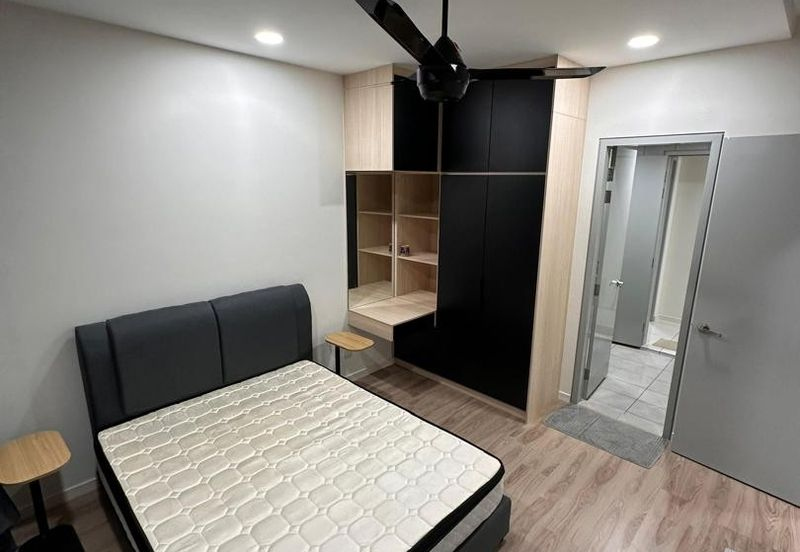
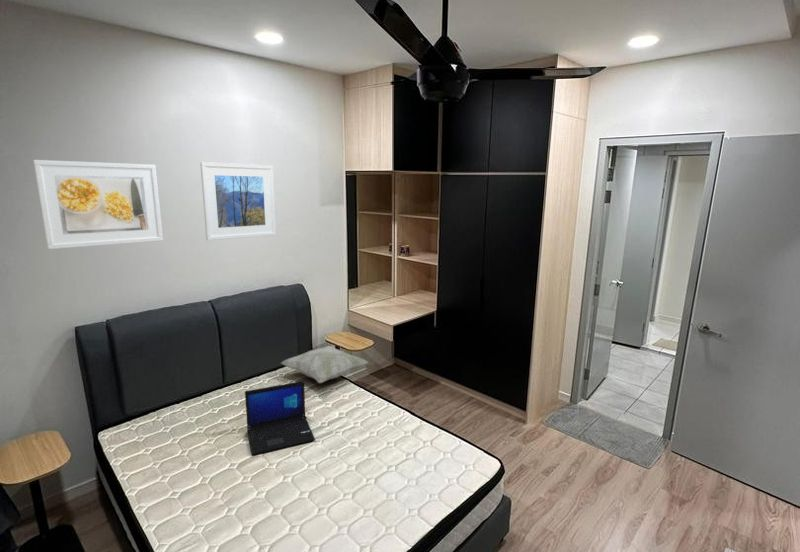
+ laptop (279, 415)
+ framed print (104, 204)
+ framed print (240, 201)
+ decorative pillow (325, 362)
